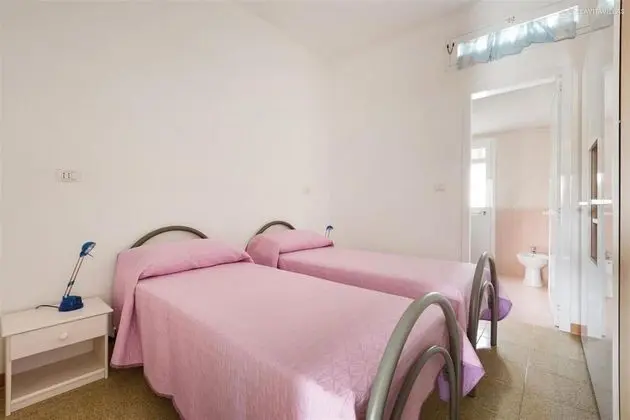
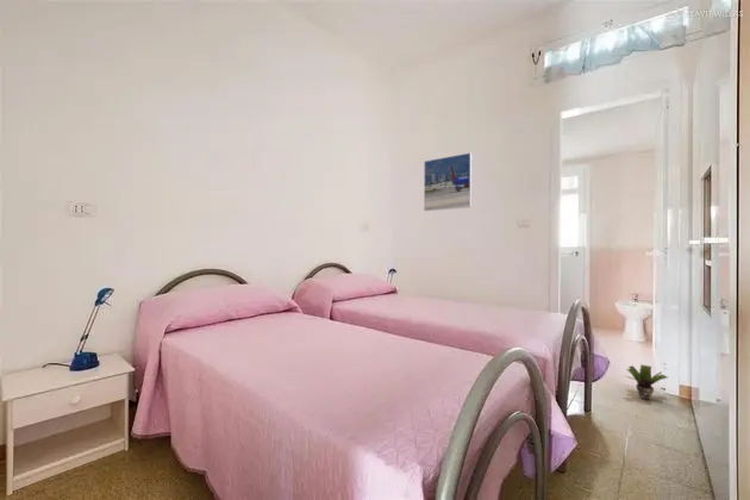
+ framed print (446, 183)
+ potted plant (645, 382)
